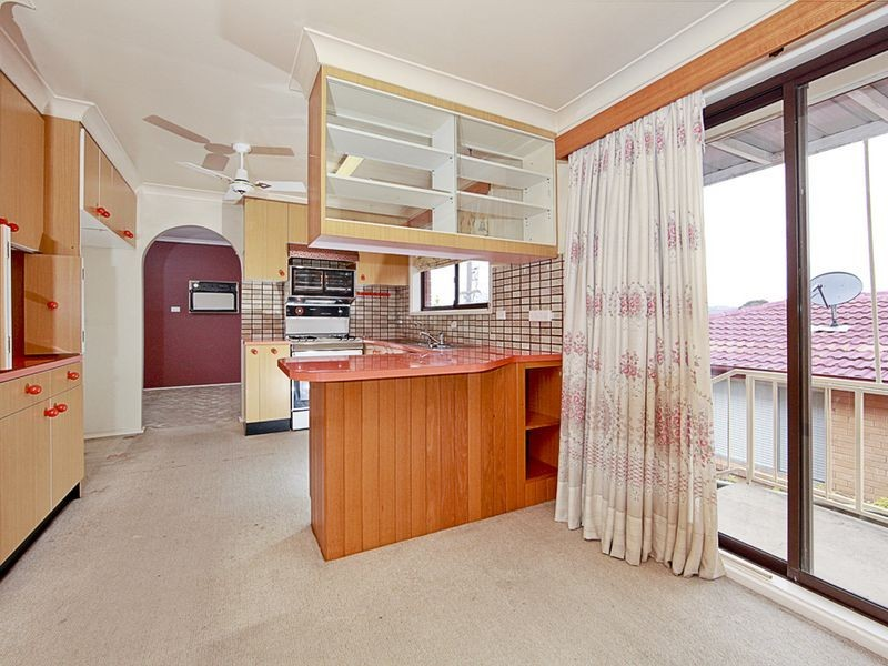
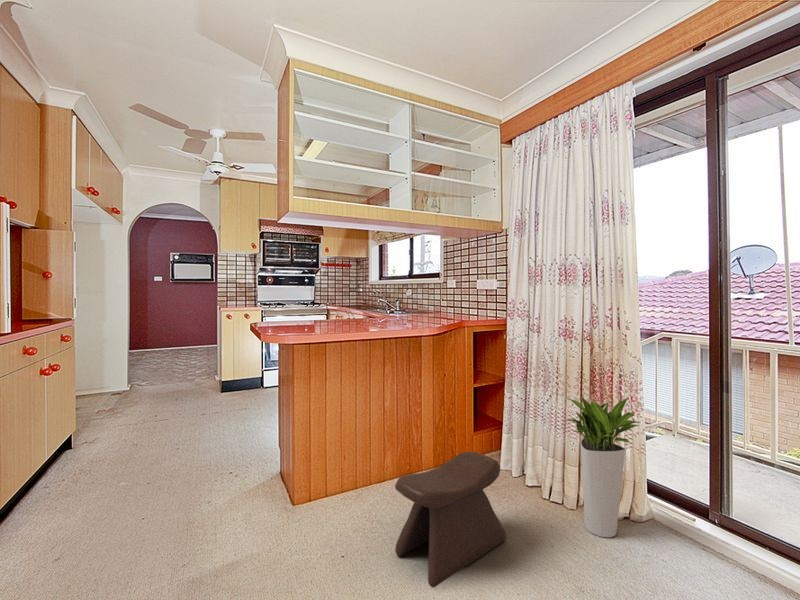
+ planter (597, 461)
+ stool (451, 508)
